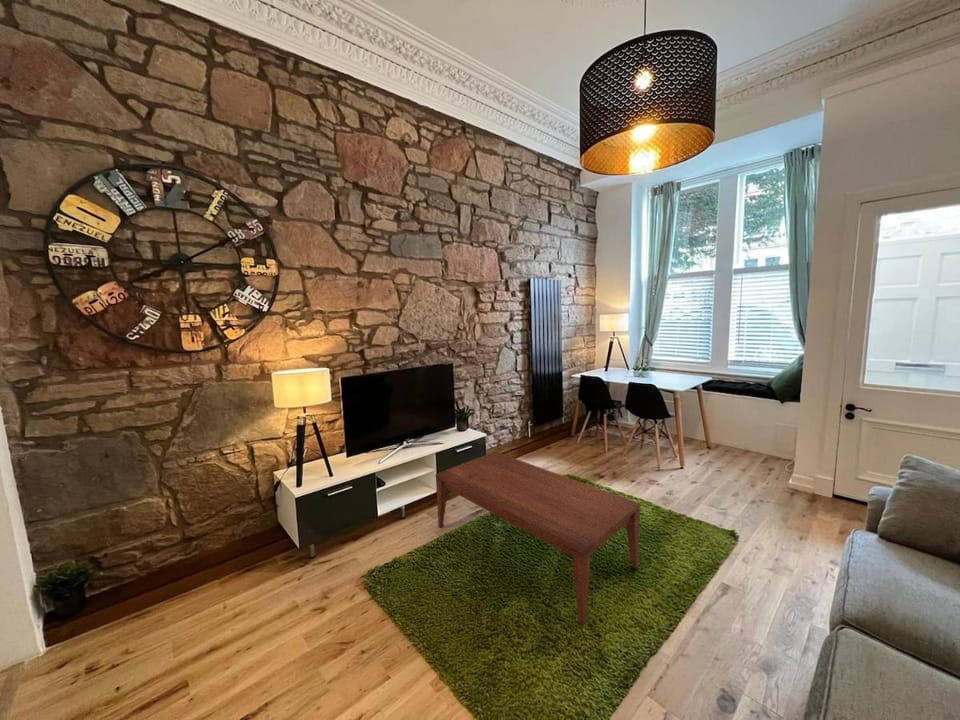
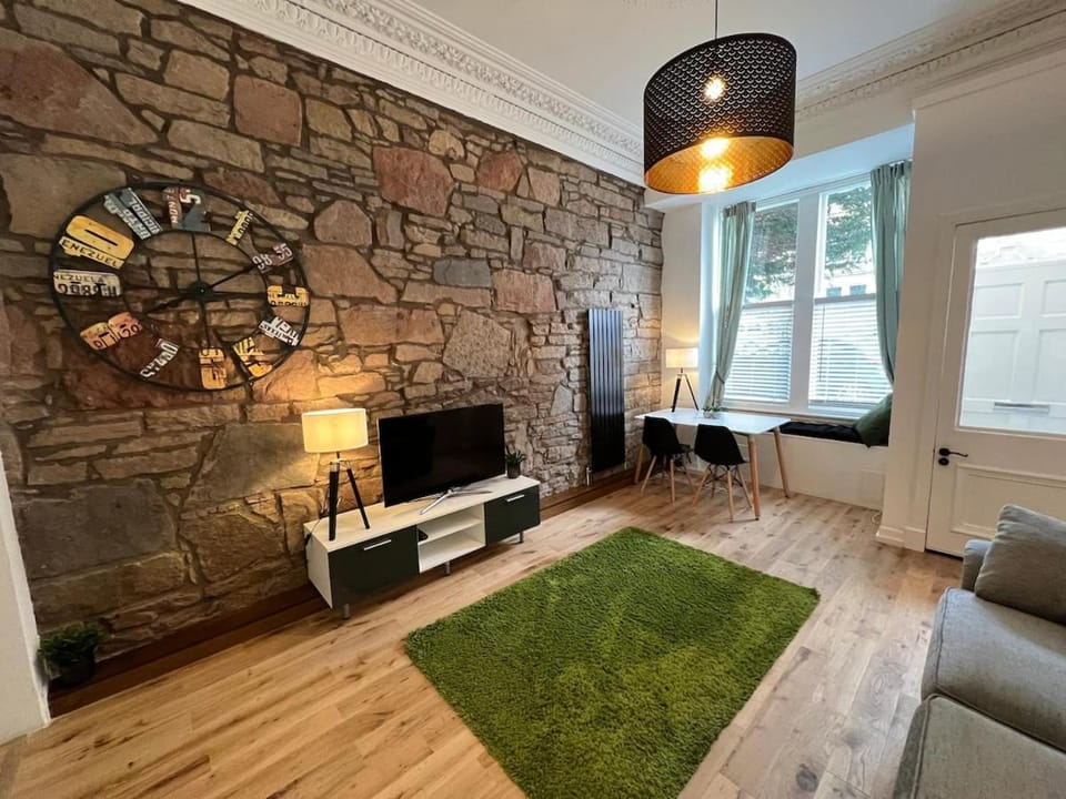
- coffee table (528, 516)
